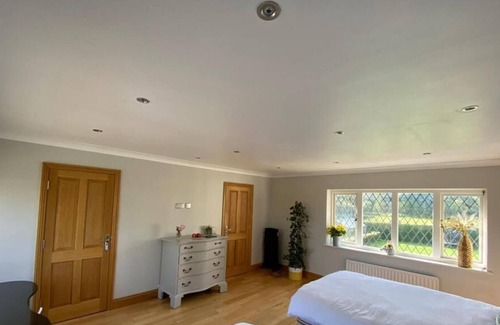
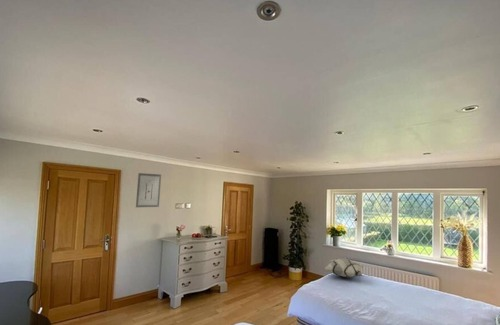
+ wall art (148, 190)
+ decorative pillow (344, 267)
